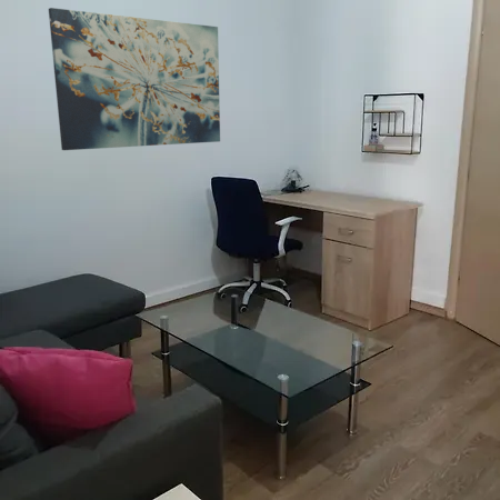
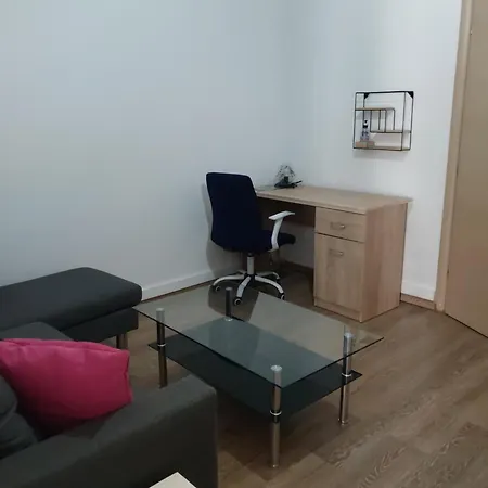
- wall art (146, 83)
